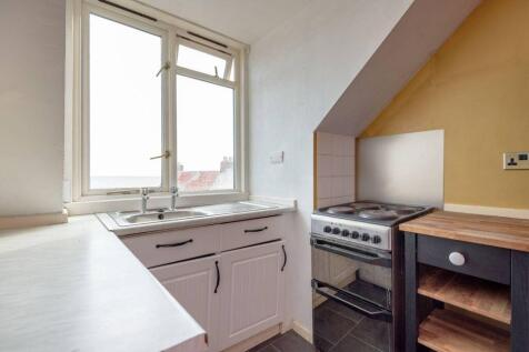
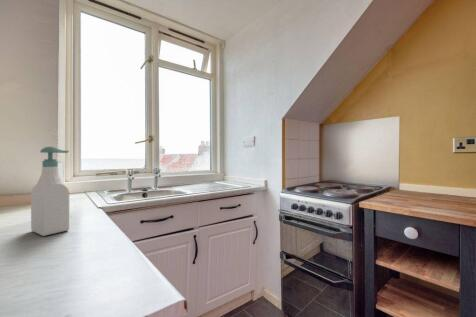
+ soap bottle (53, 188)
